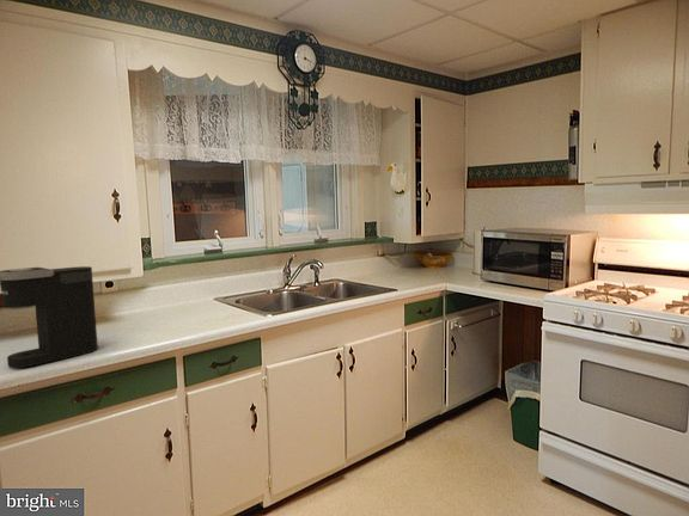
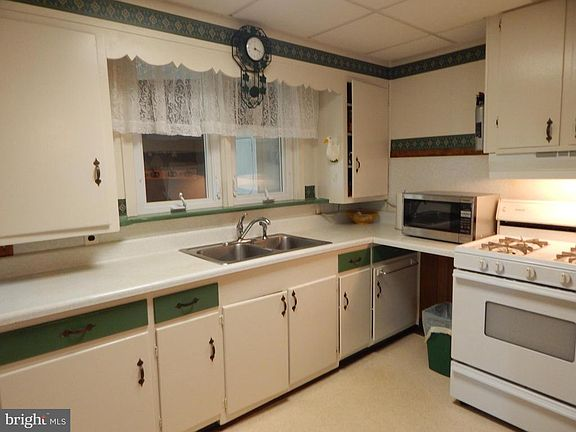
- coffee maker (50, 312)
